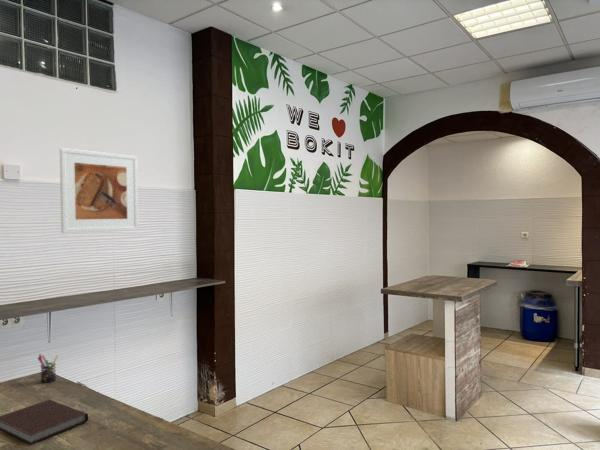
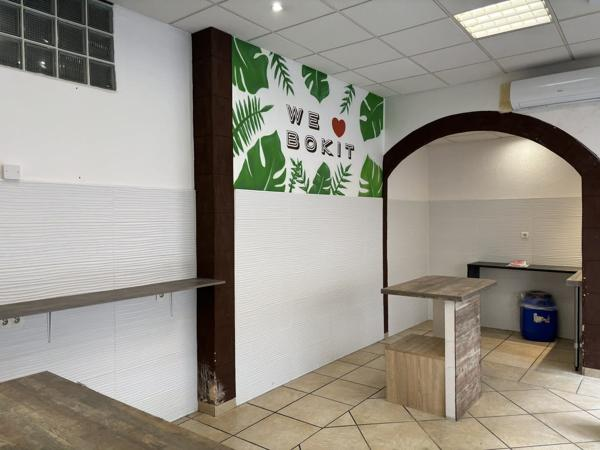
- notebook (41, 419)
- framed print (101, 192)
- pen holder (47, 367)
